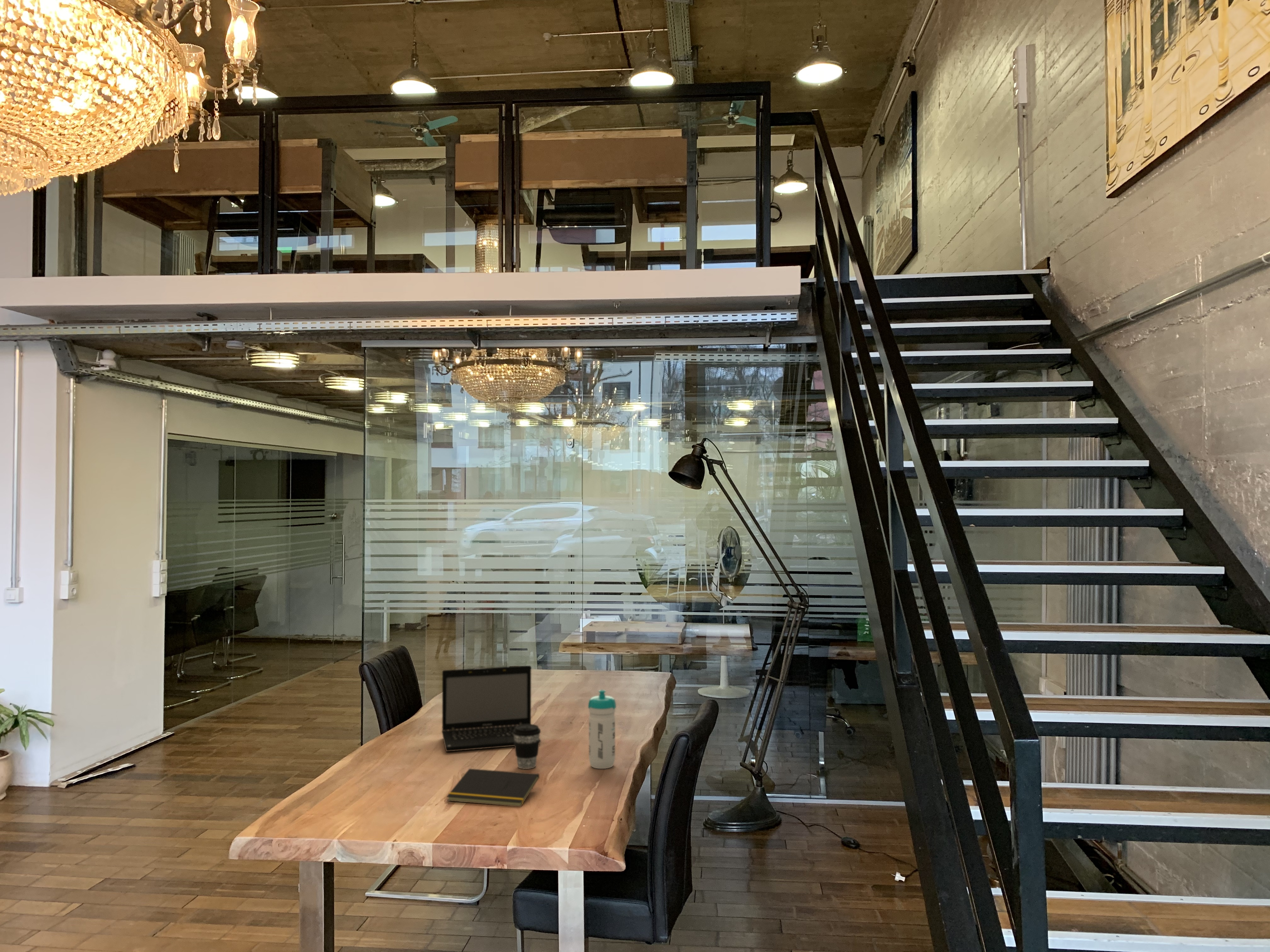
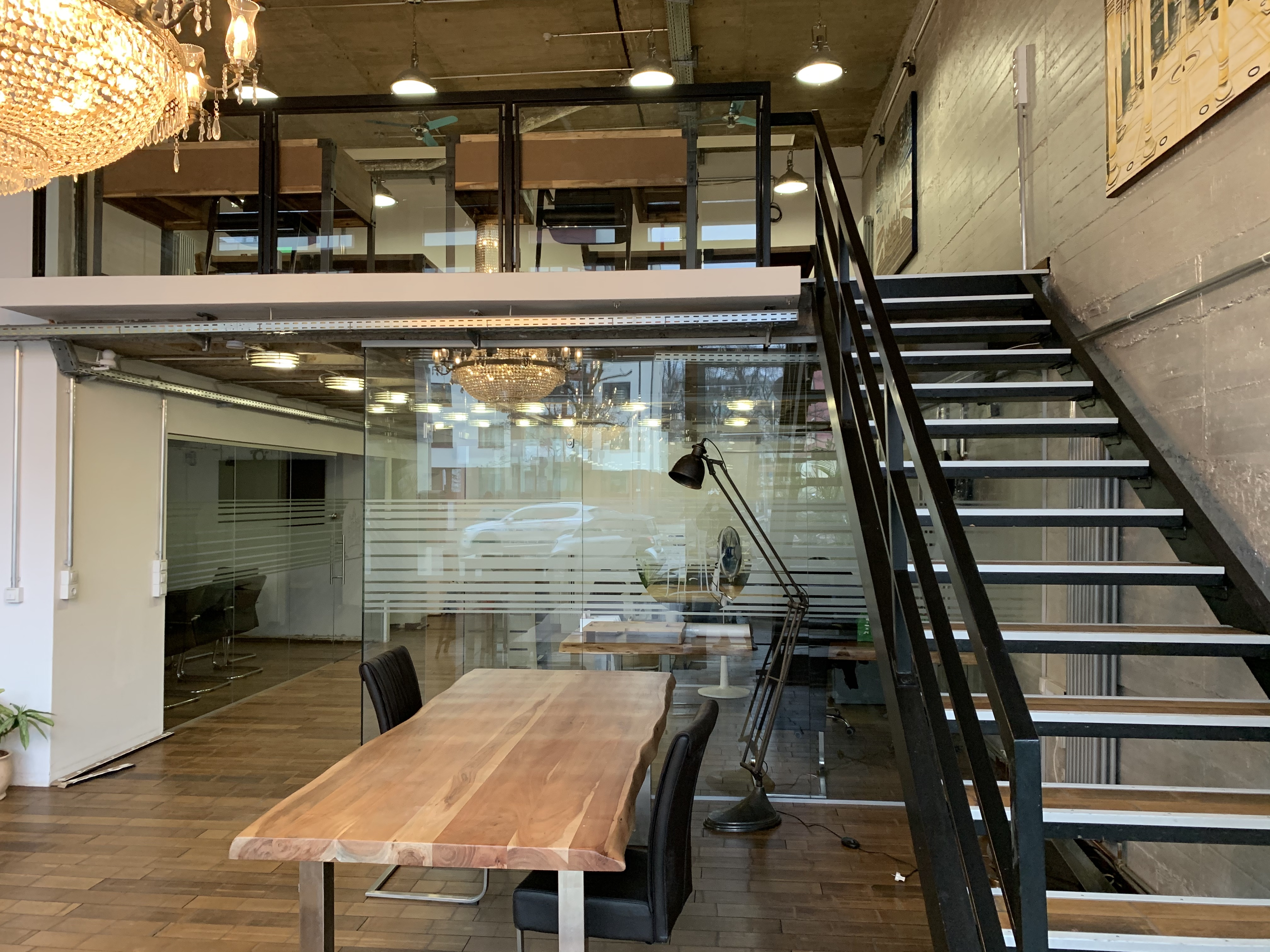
- coffee cup (527, 746)
- notepad (494, 787)
- water bottle (602, 728)
- laptop (490, 707)
